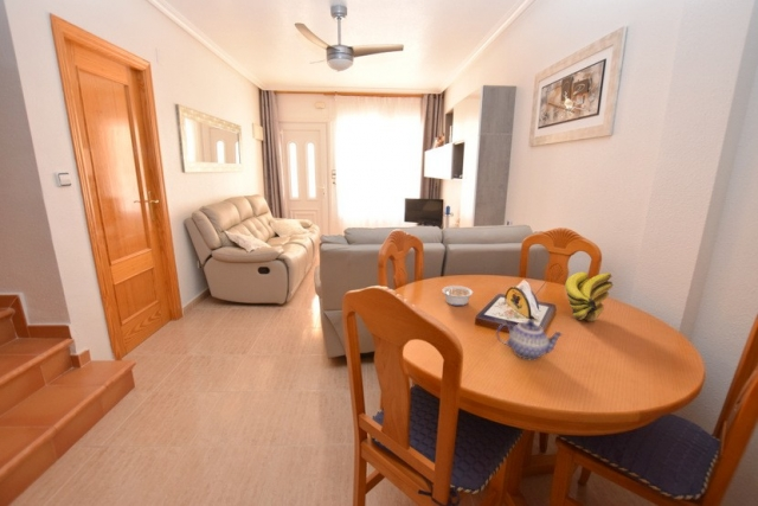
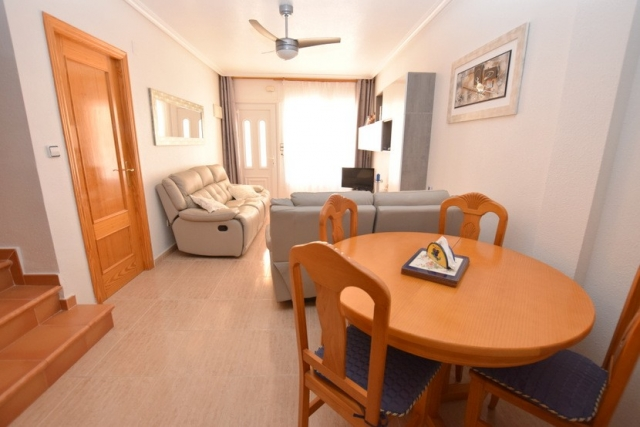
- legume (456, 295)
- teapot (528, 337)
- banana (590, 296)
